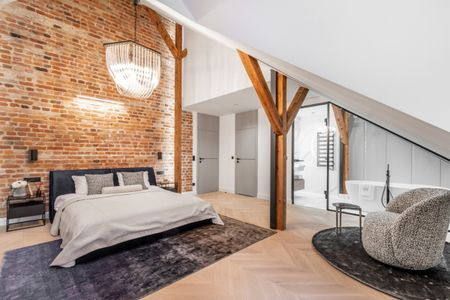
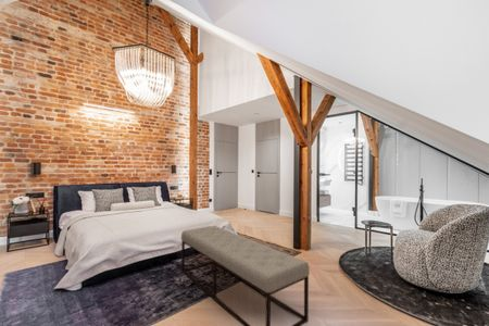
+ bench (233, 266)
